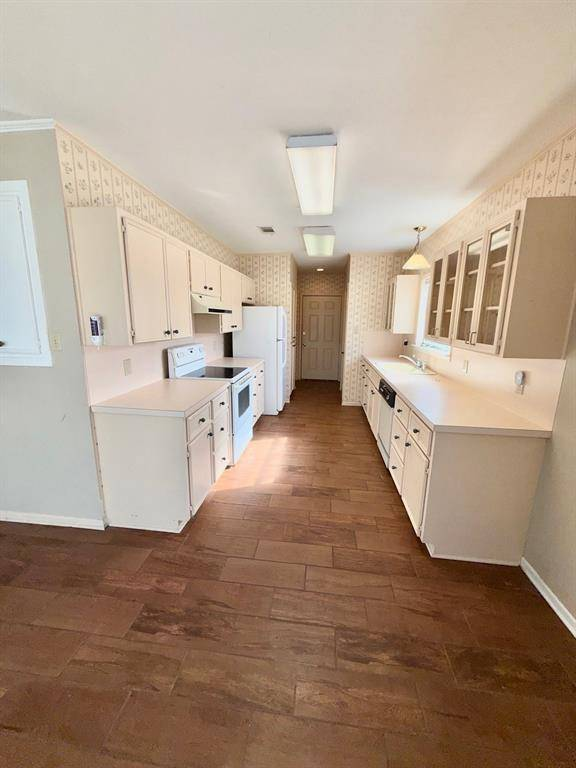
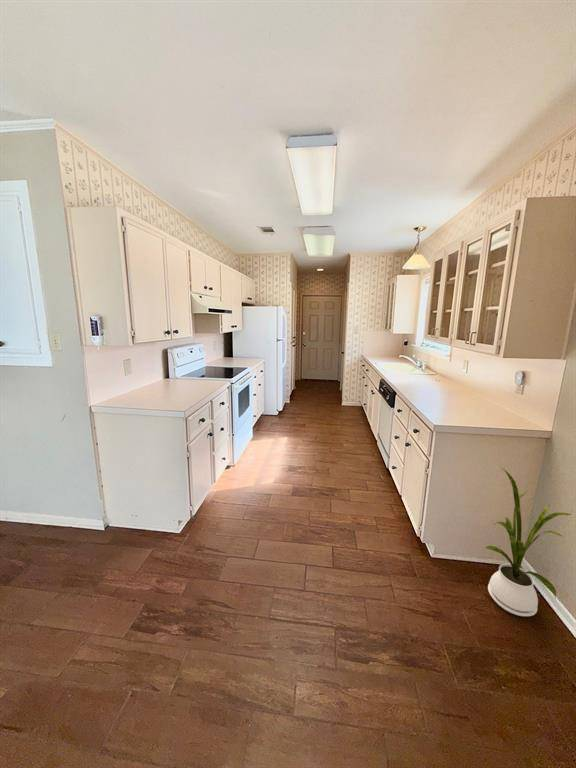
+ house plant (519, 543)
